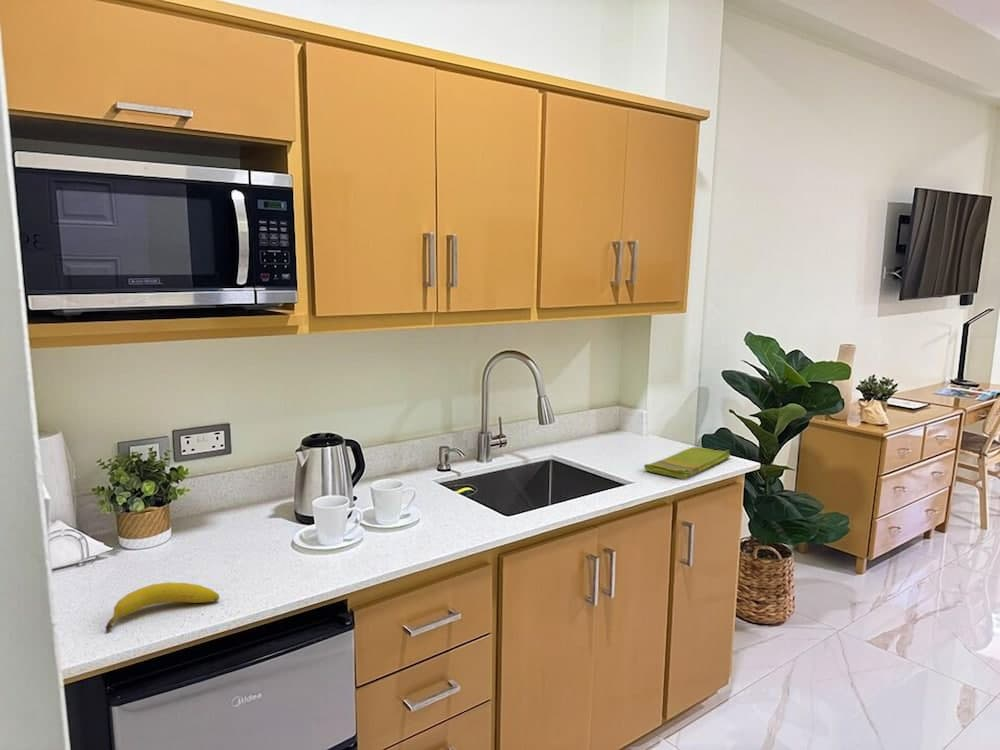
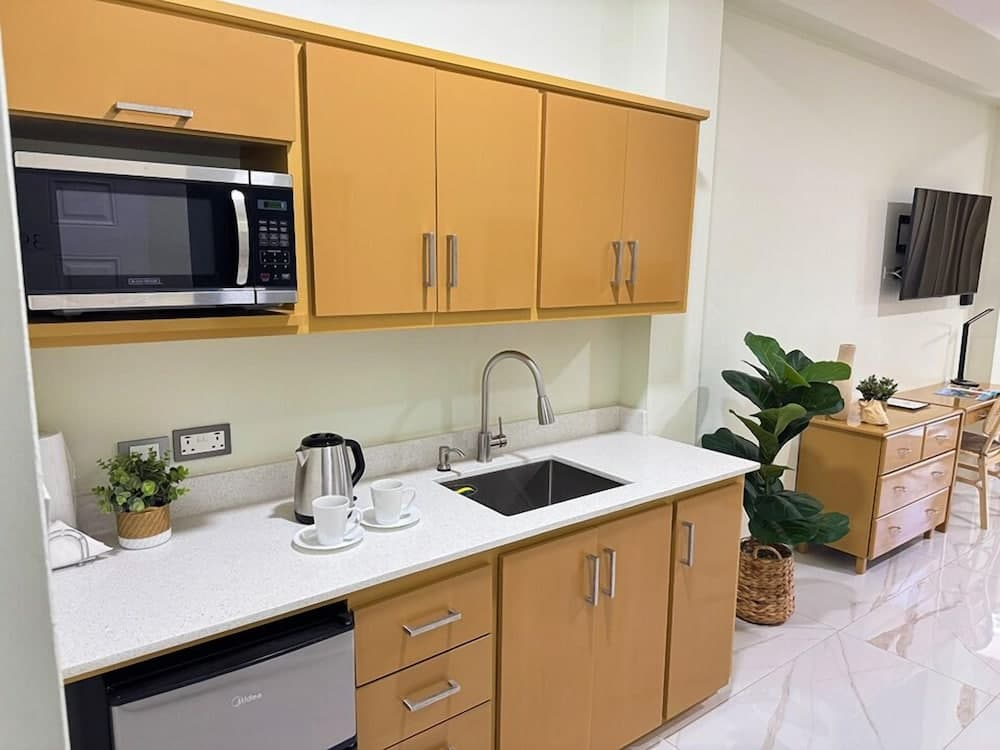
- fruit (162, 598)
- dish towel (688, 459)
